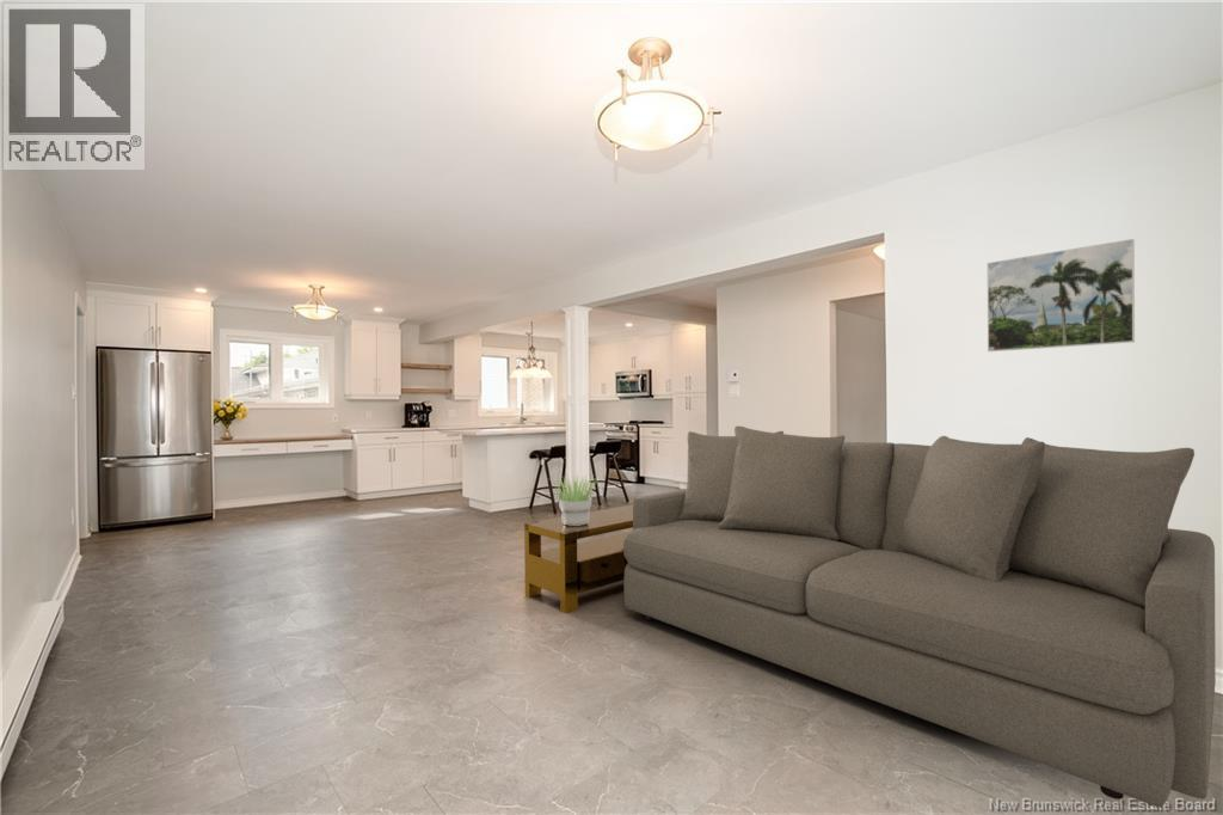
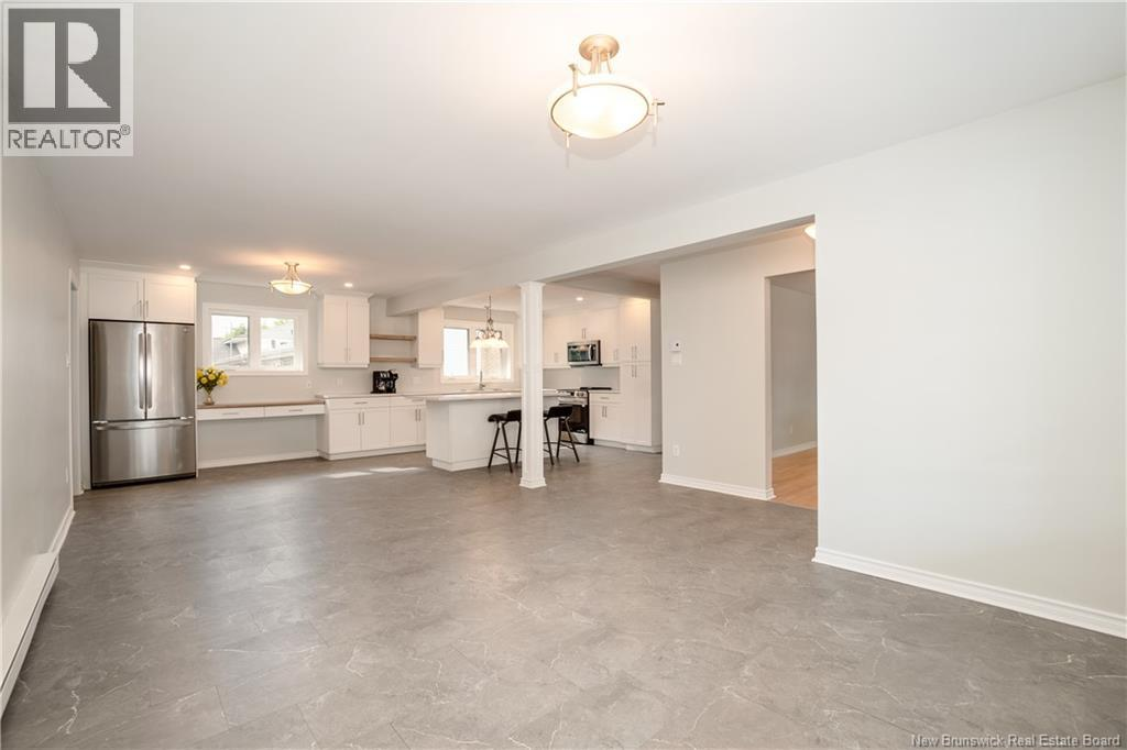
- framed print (1055, 299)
- sofa (862, 538)
- media console (622, 546)
- potted plant (574, 500)
